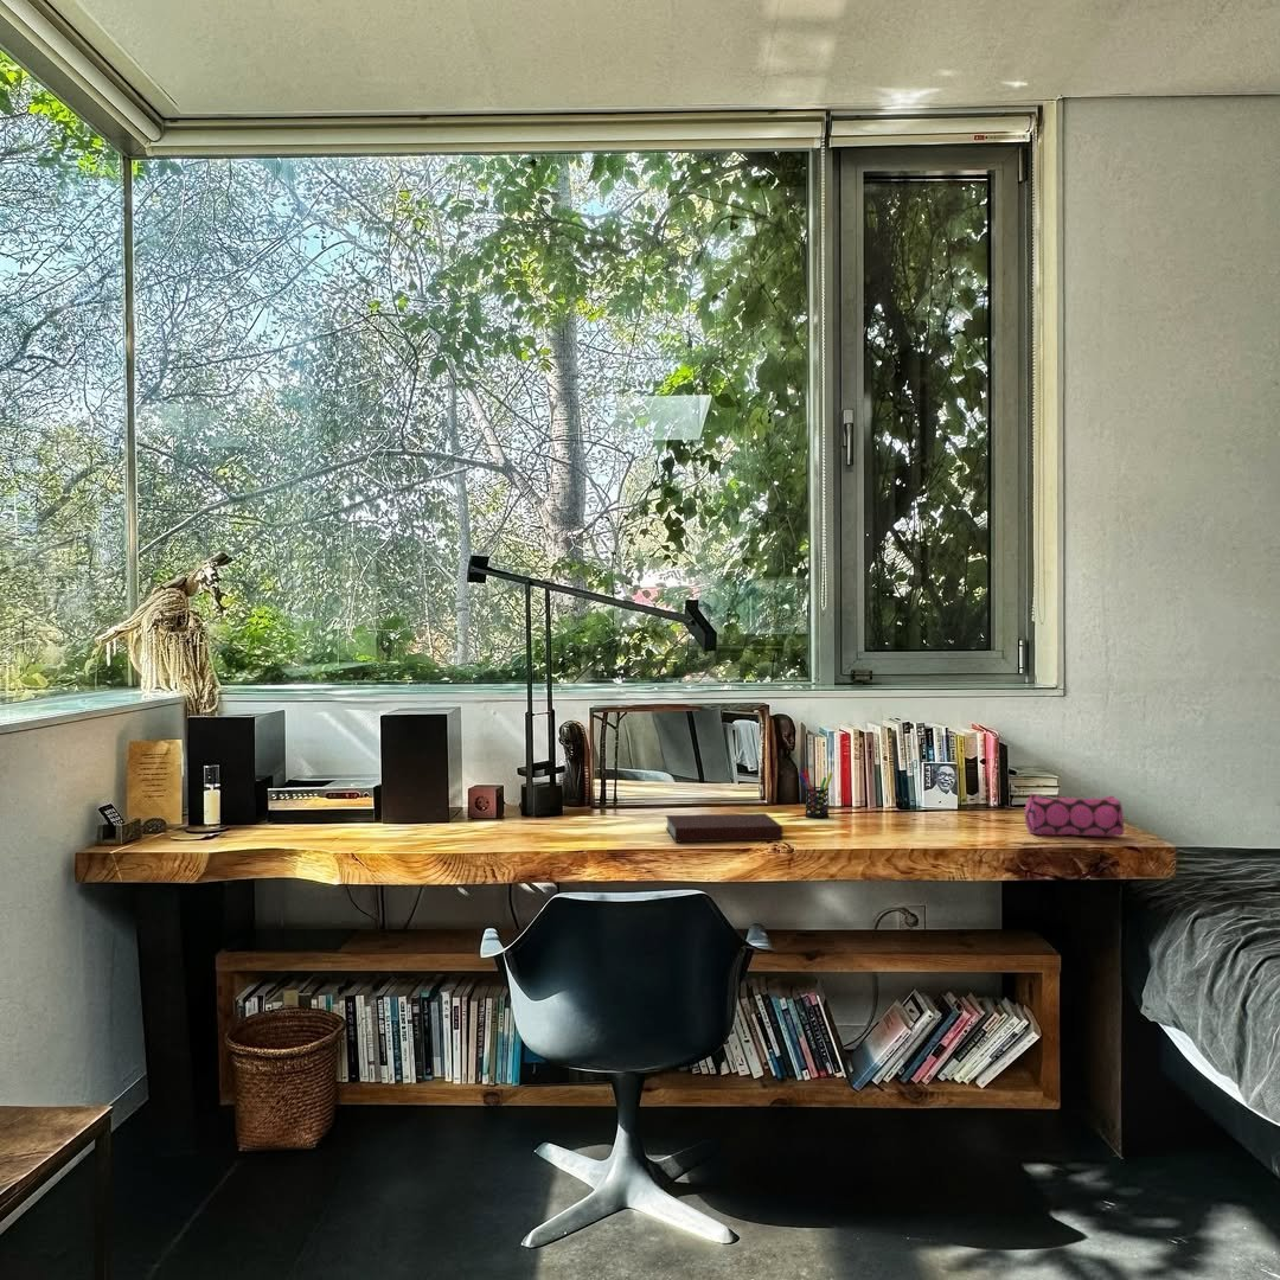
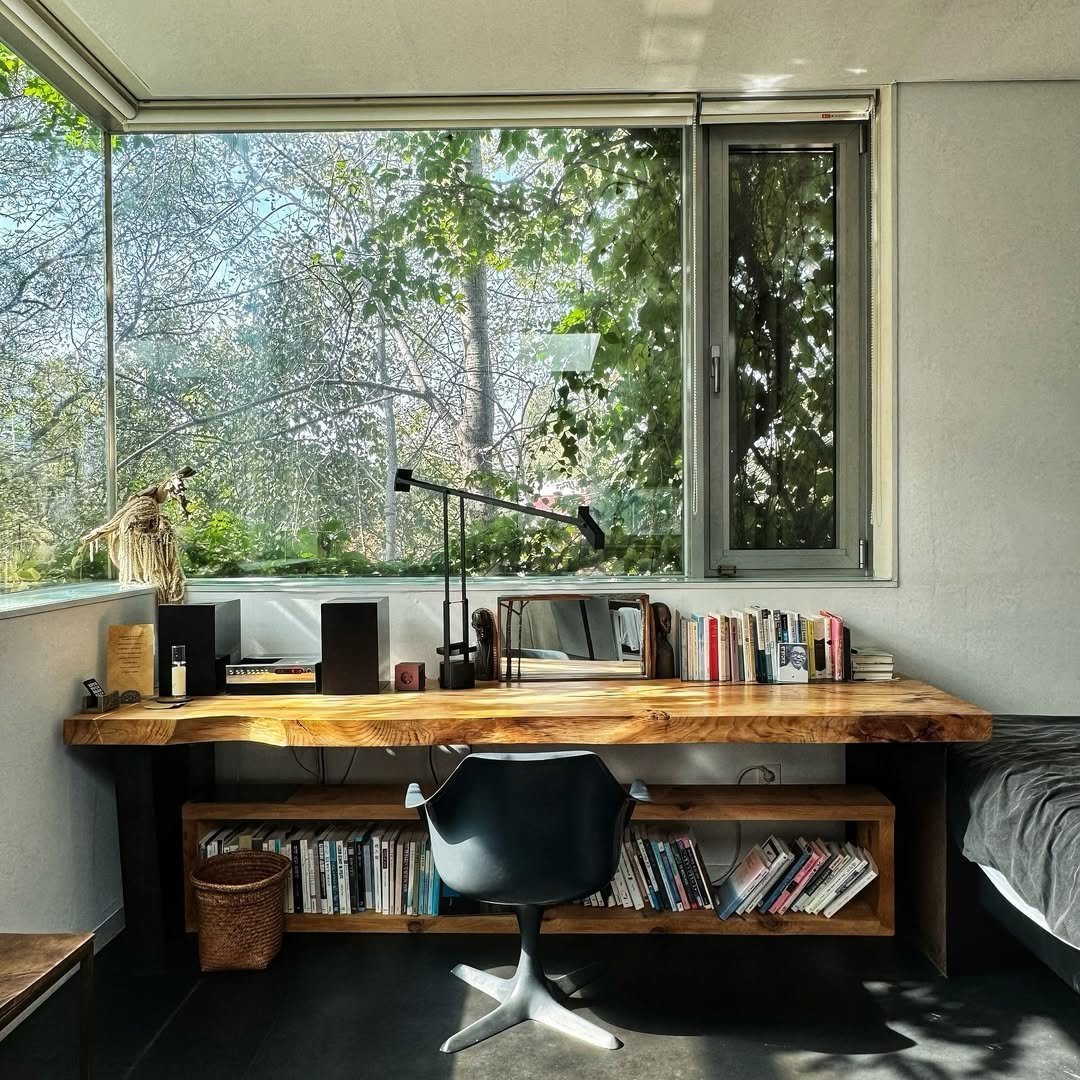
- pencil case (1074, 813)
- pen holder (817, 792)
- notebook (722, 826)
